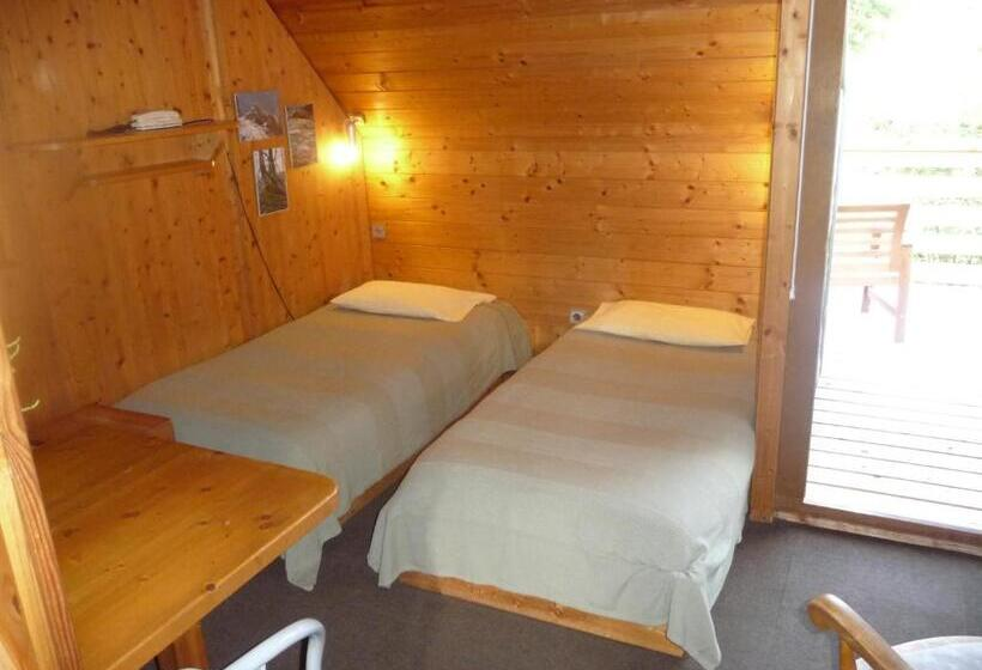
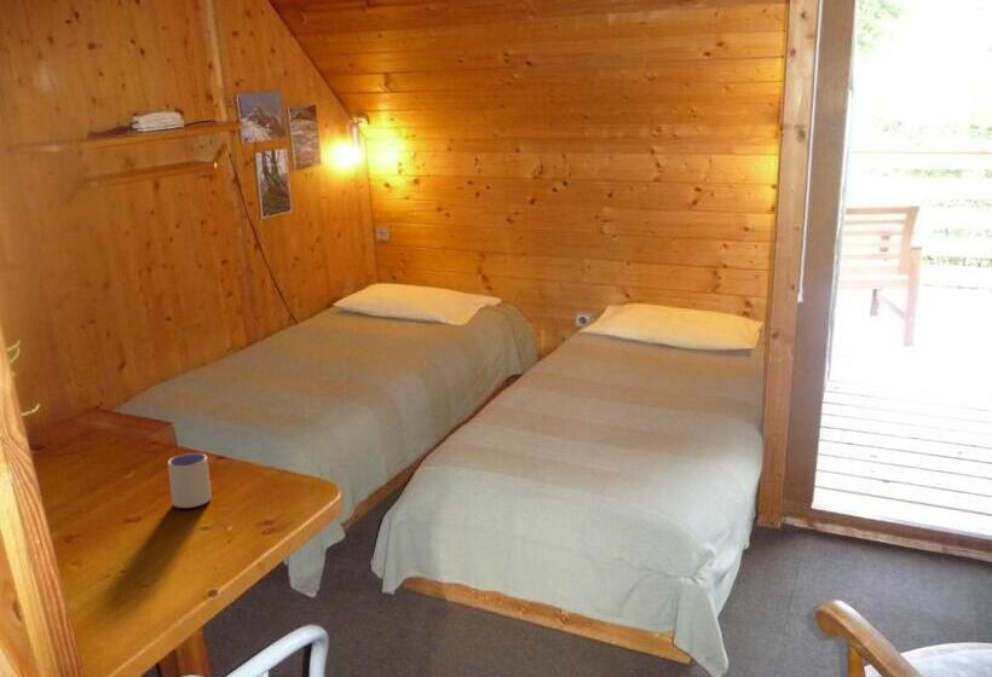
+ cup (194, 476)
